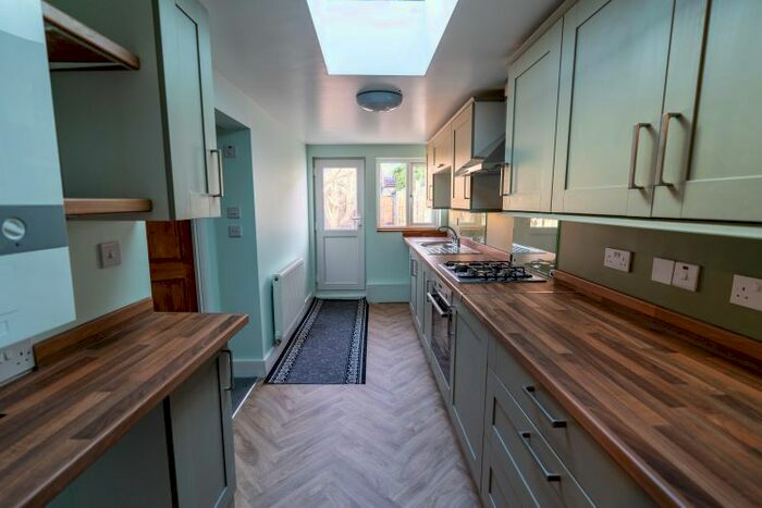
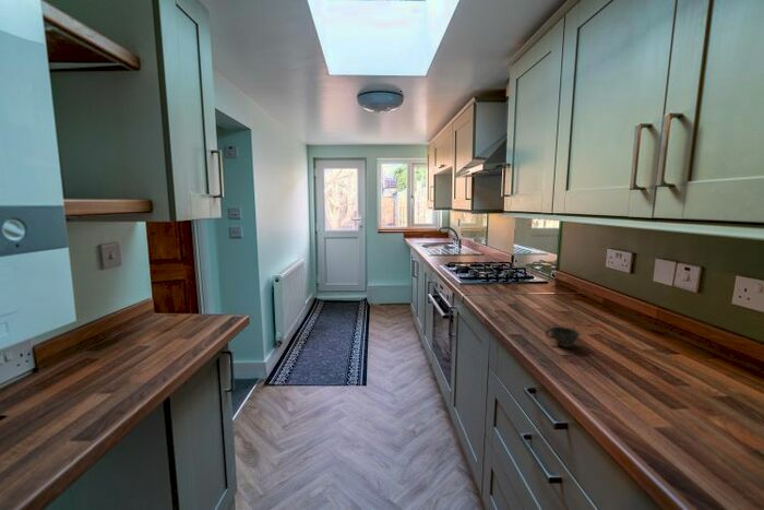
+ cup (562, 336)
